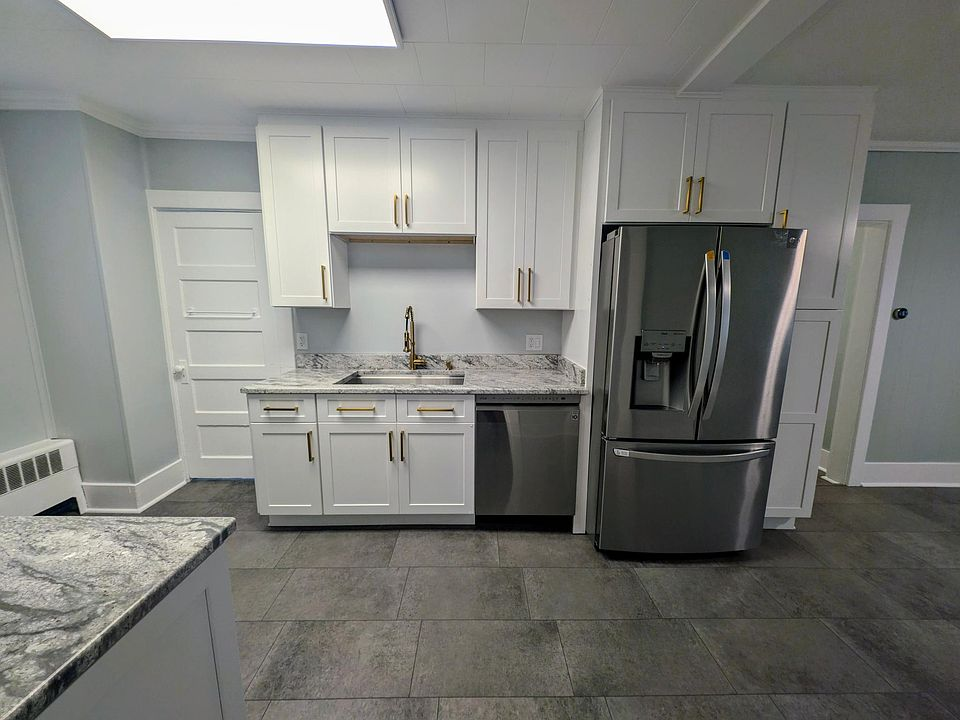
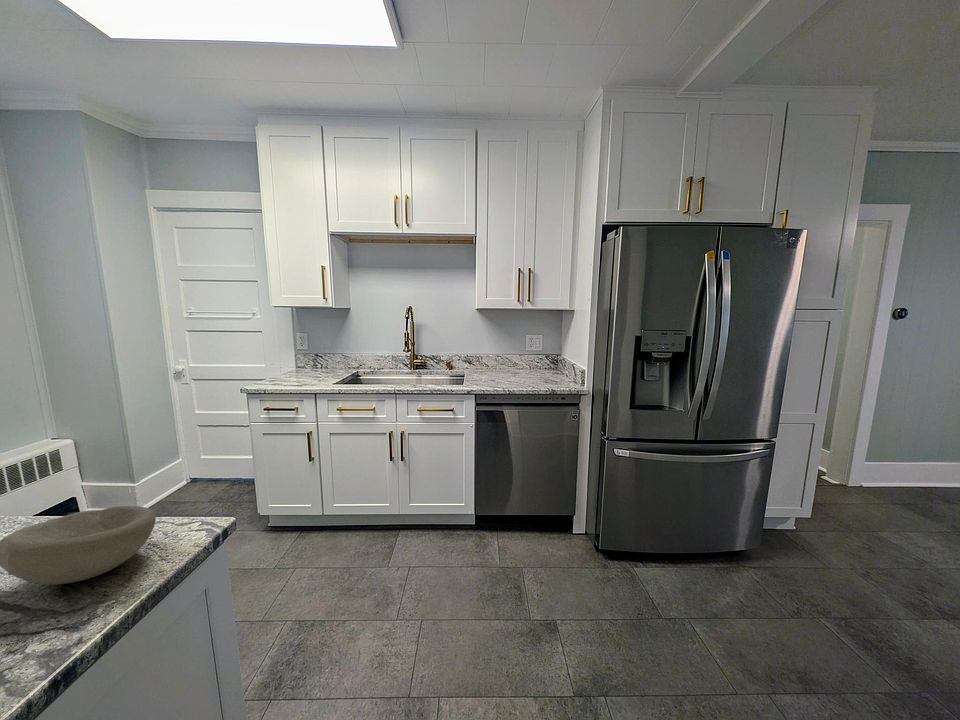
+ bowl (86, 543)
